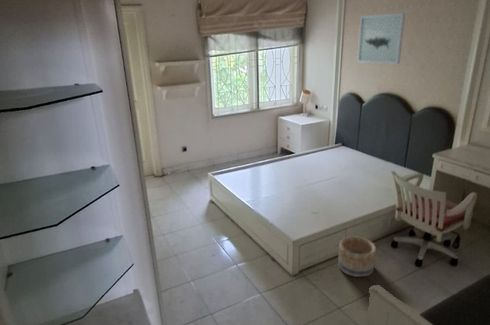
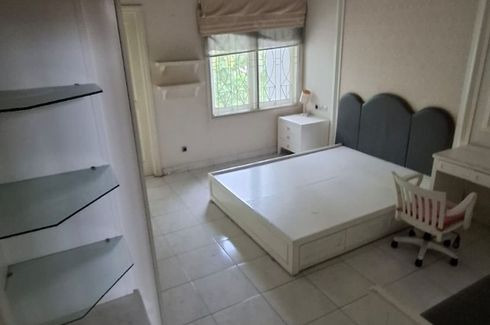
- wall art (379, 39)
- basket (356, 256)
